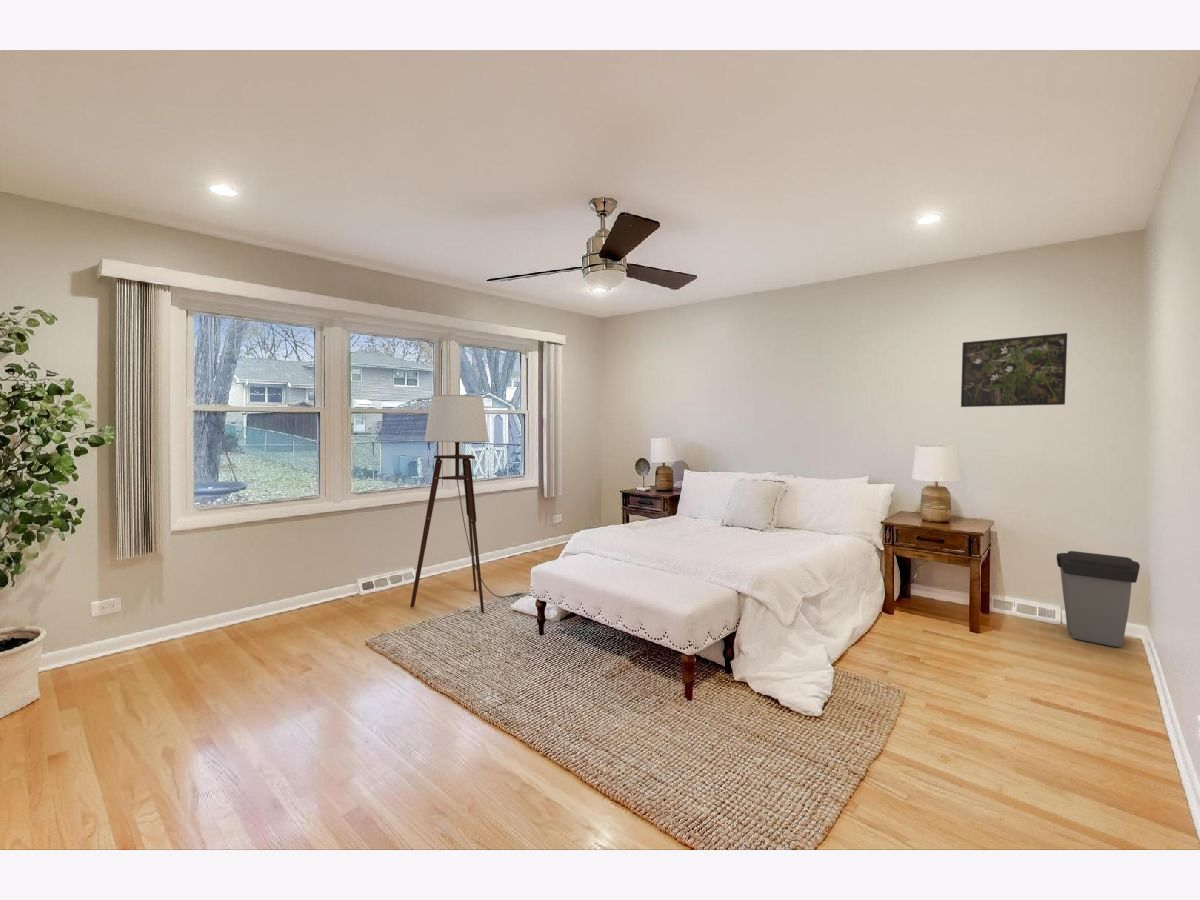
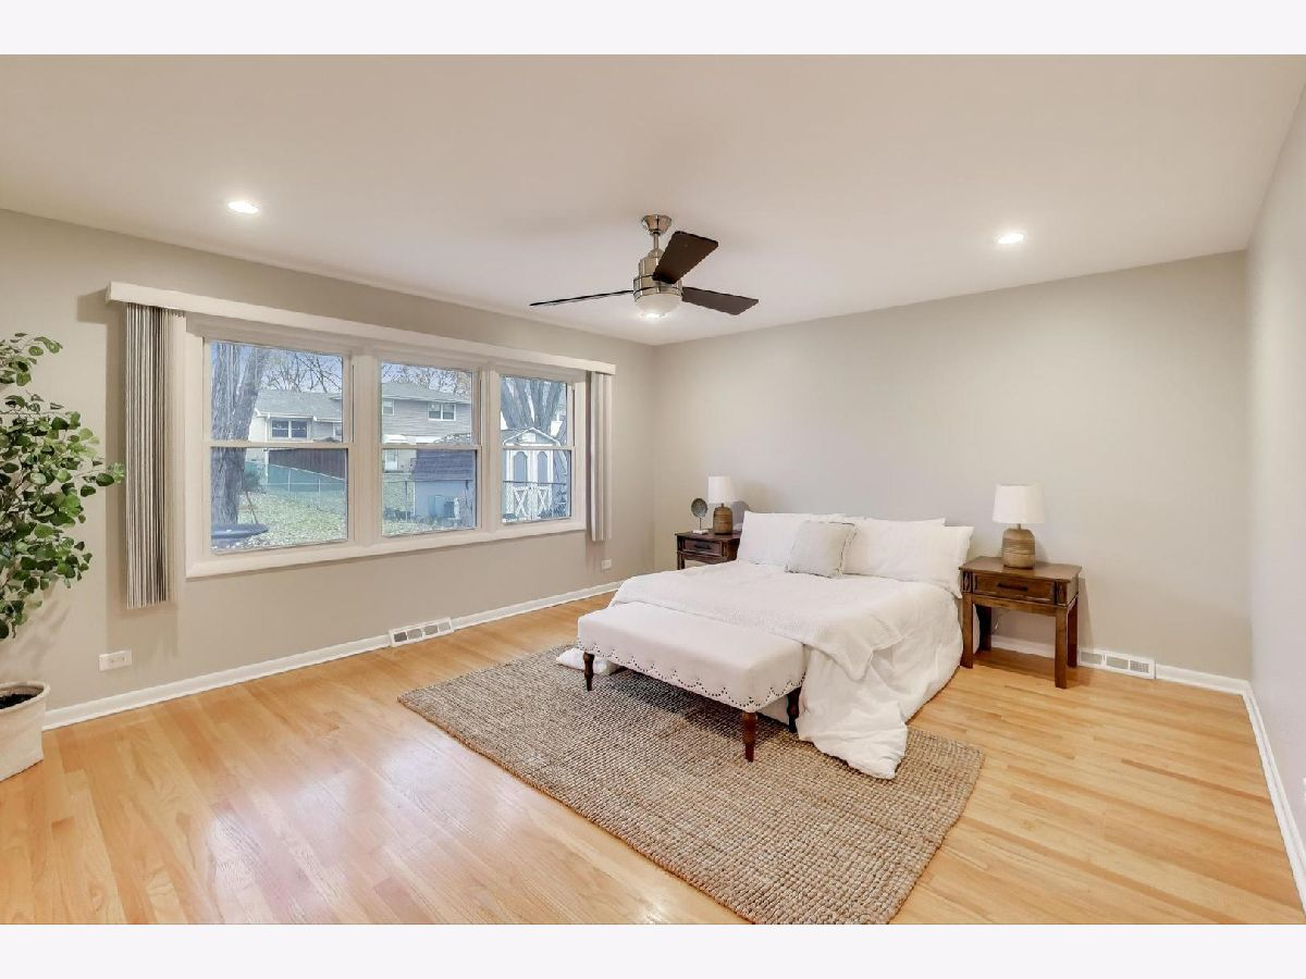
- floor lamp (471, 500)
- trash can (1095, 596)
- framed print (1011, 372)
